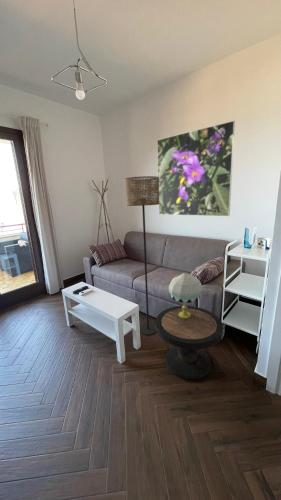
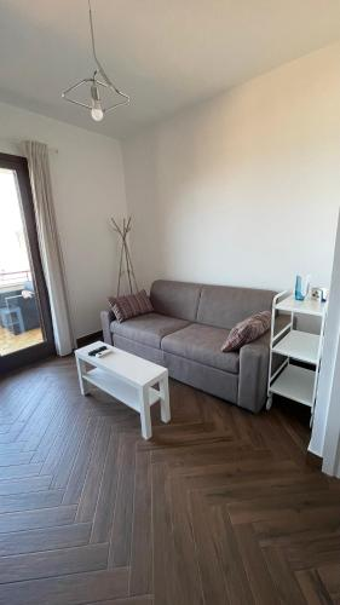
- table lamp (185, 294)
- floor lamp (145, 260)
- side table (188, 342)
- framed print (190, 175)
